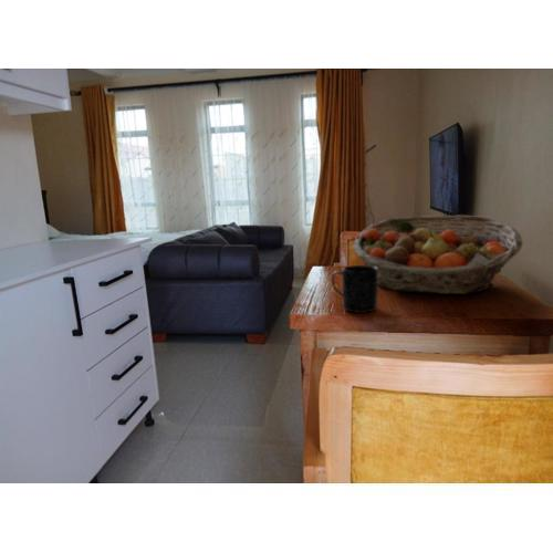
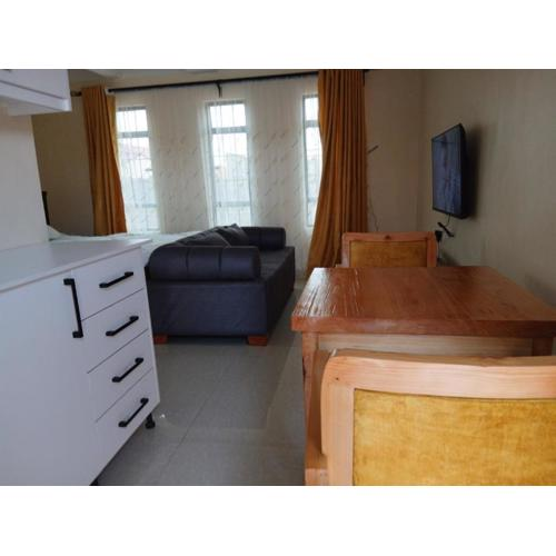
- mug (354, 288)
- fruit basket (430, 251)
